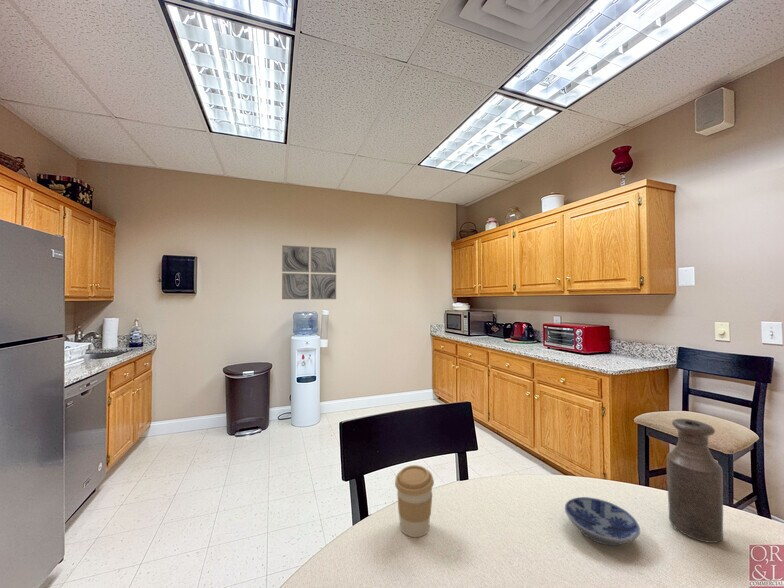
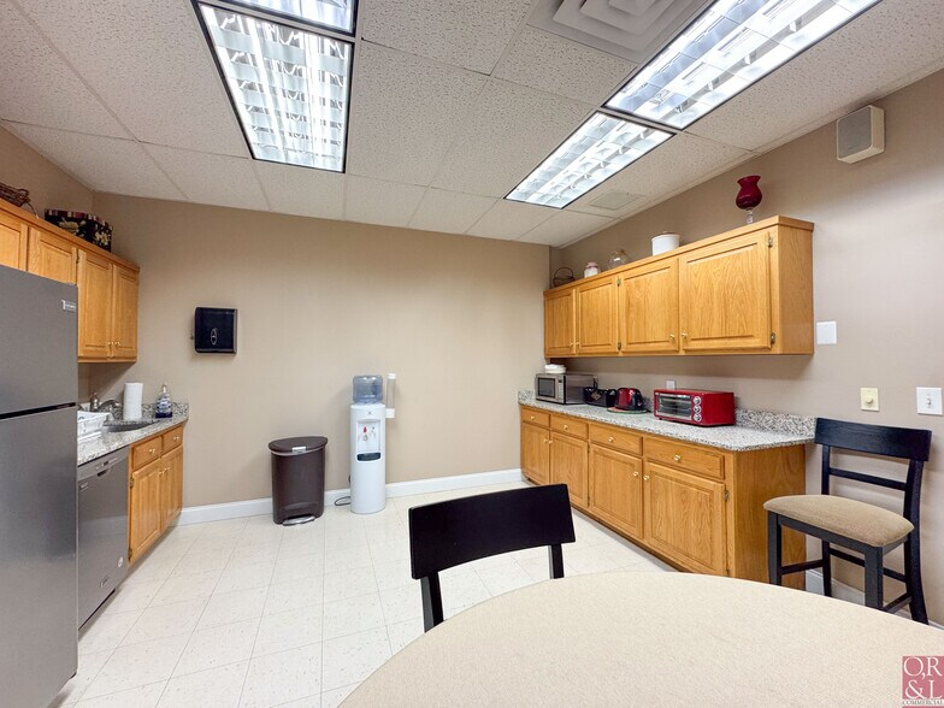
- coffee cup (414, 499)
- bowl (600, 523)
- bottle (693, 476)
- wall art (310, 274)
